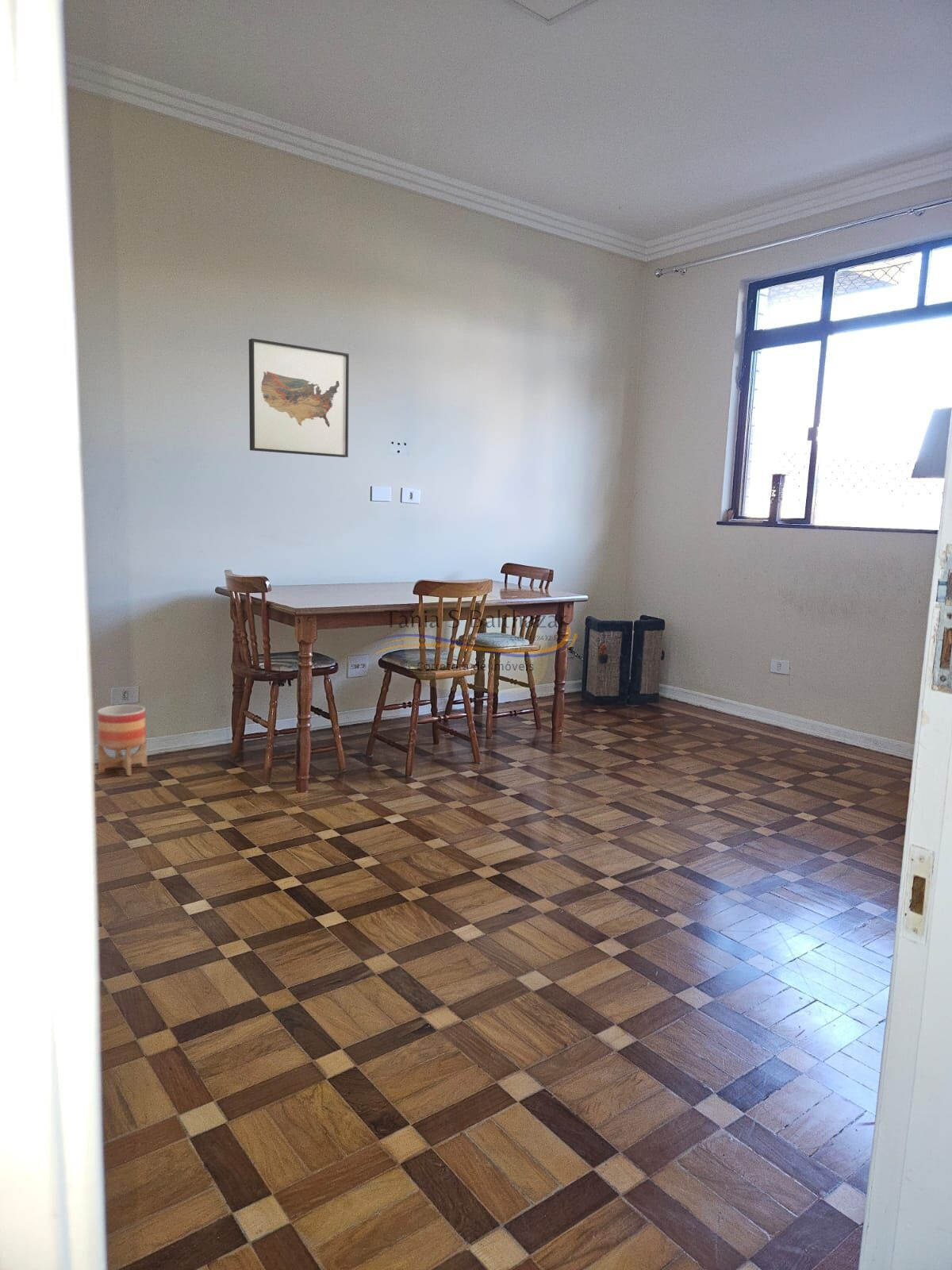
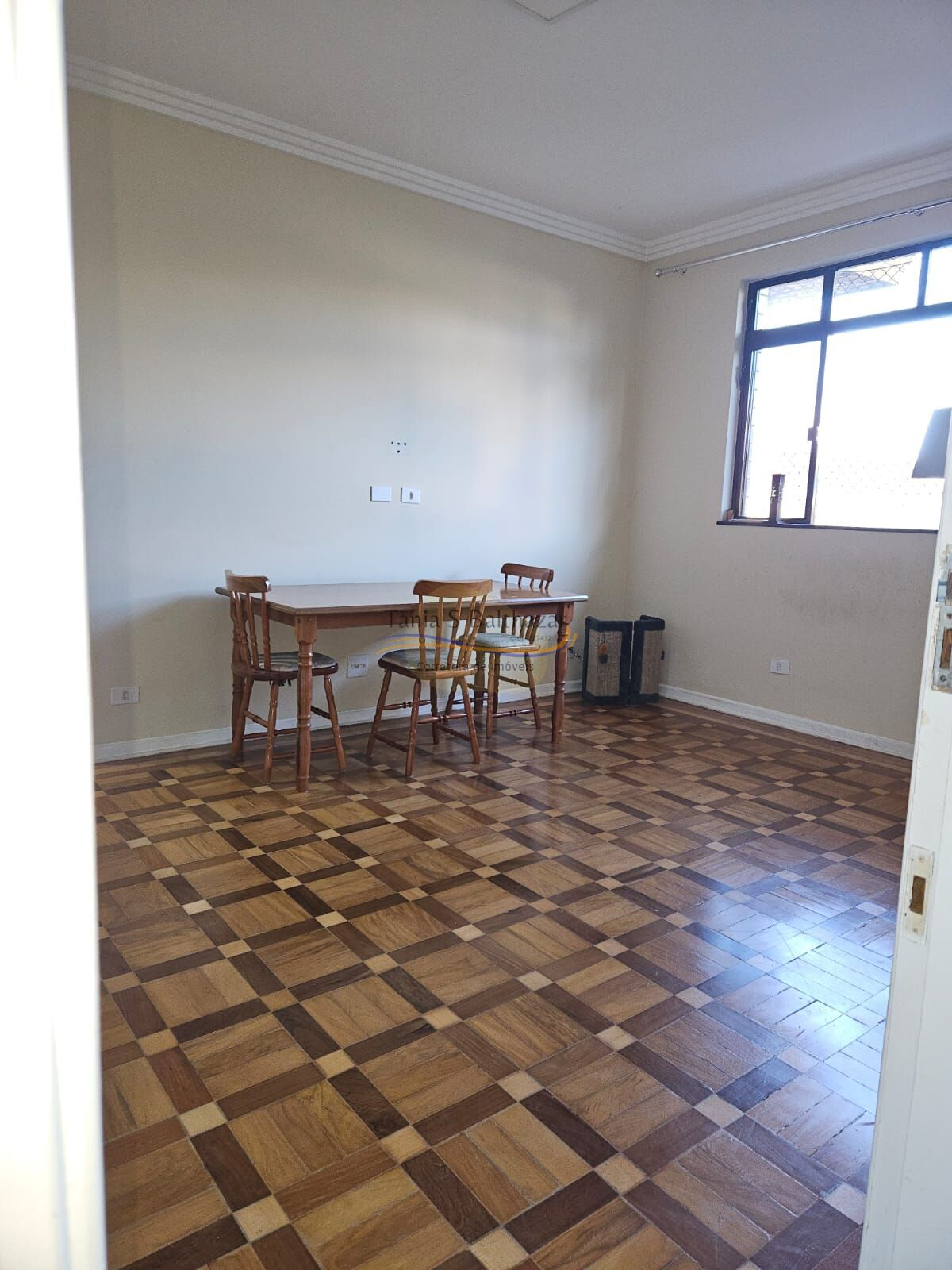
- planter (122, 739)
- wall art (300, 401)
